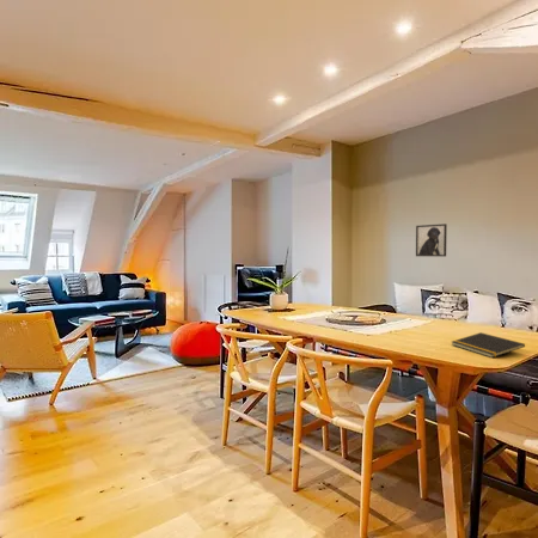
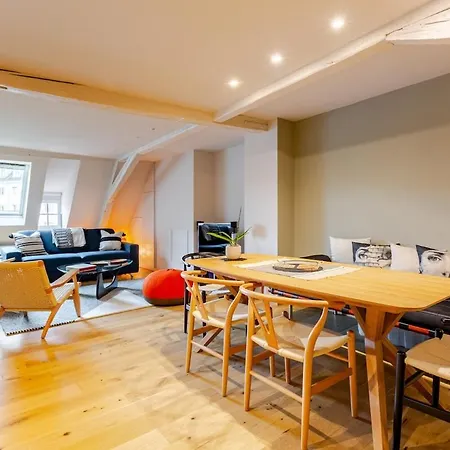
- notepad (485, 343)
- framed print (430, 240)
